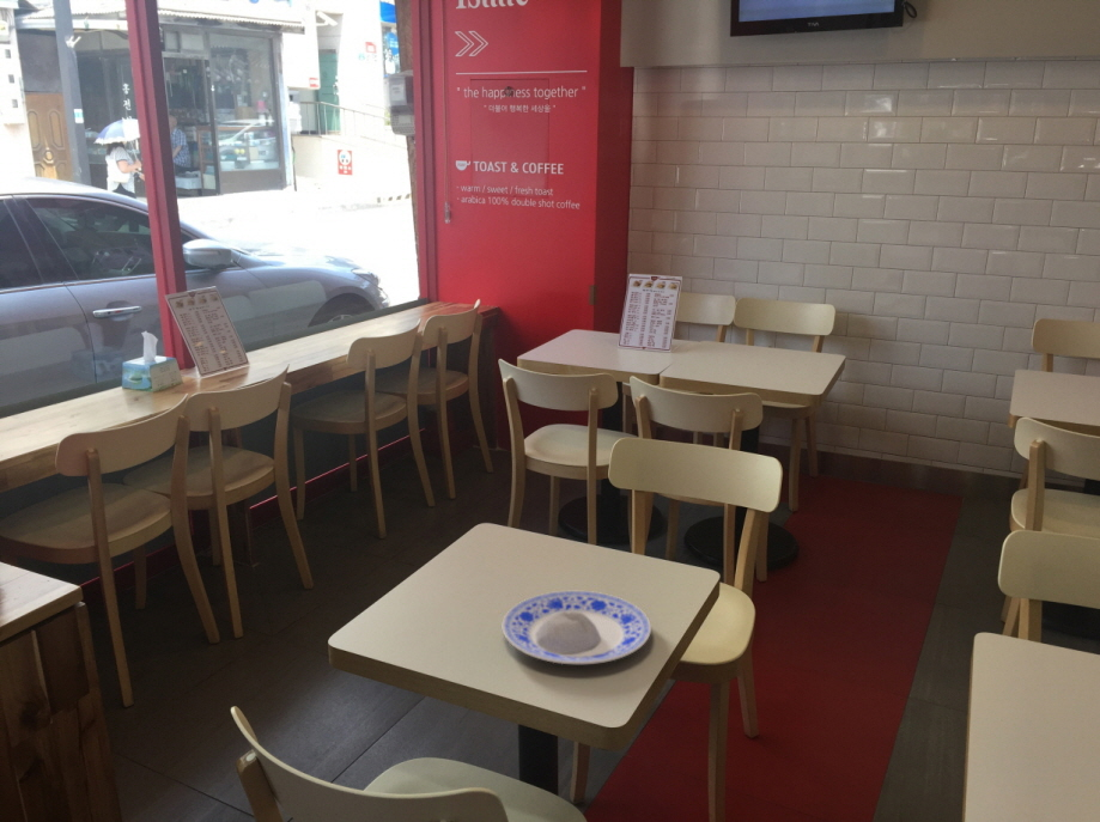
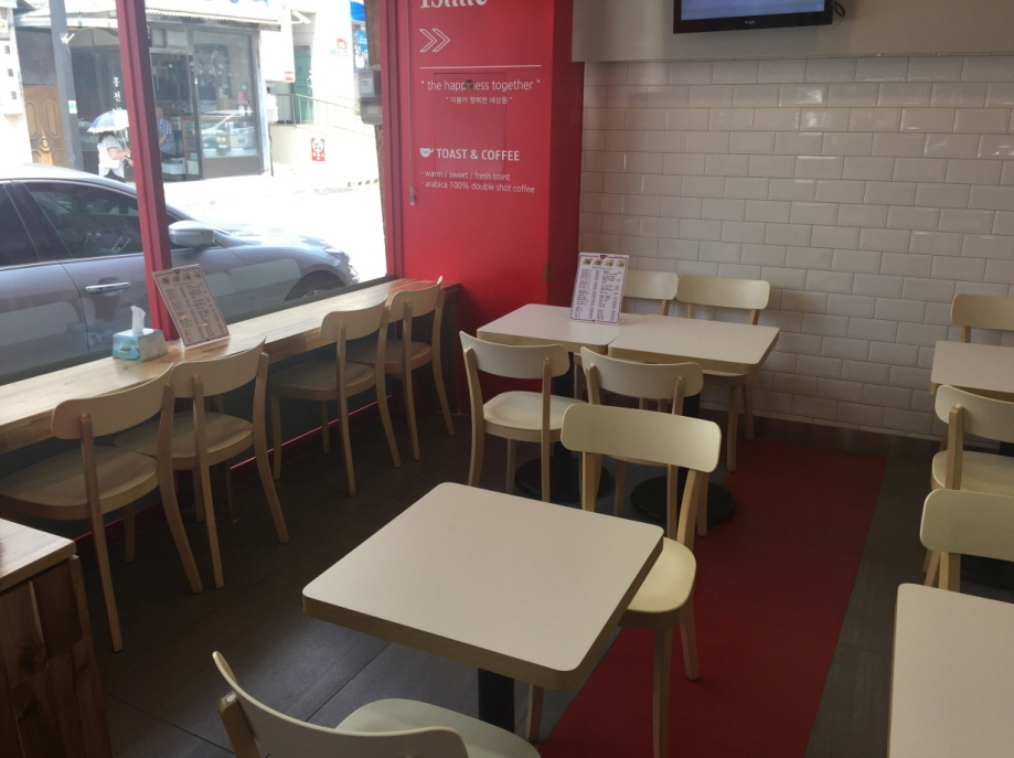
- plate (576, 623)
